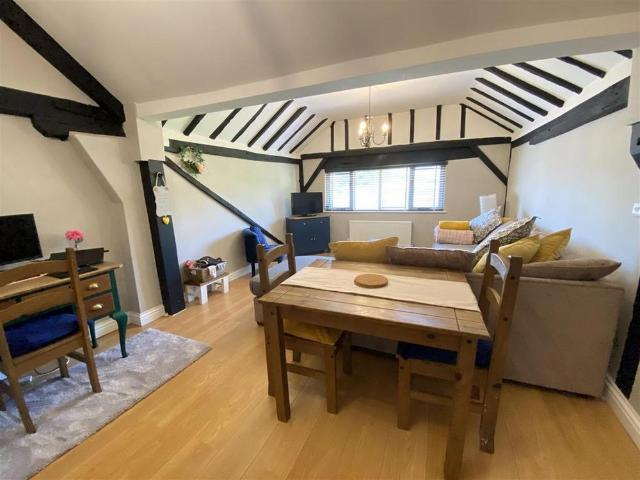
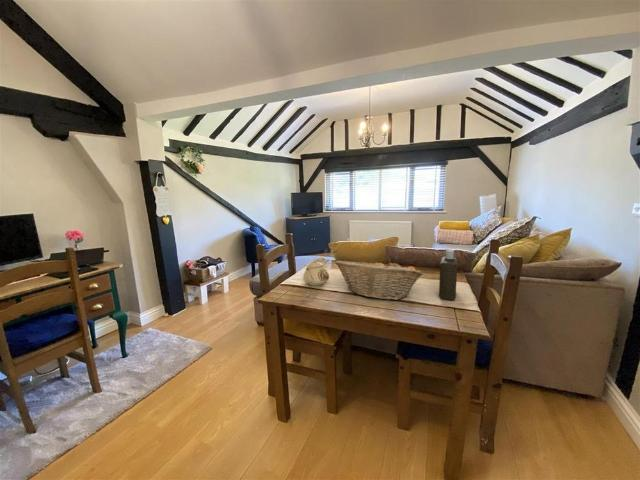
+ bottle (448, 273)
+ fruit basket (376, 274)
+ teapot (316, 270)
